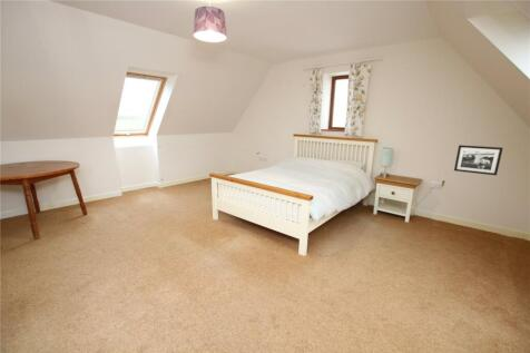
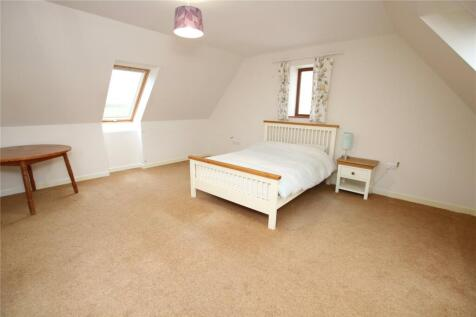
- picture frame (477, 159)
